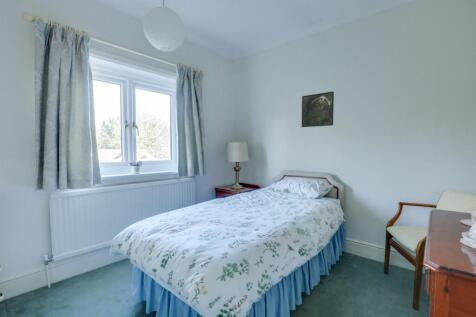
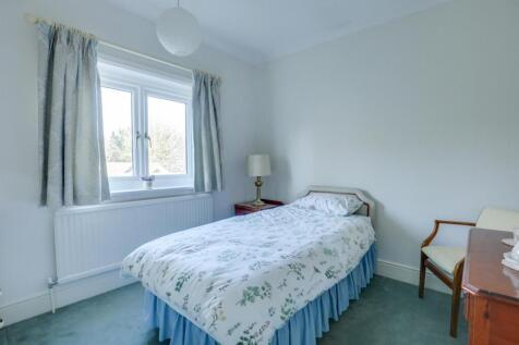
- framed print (316, 110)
